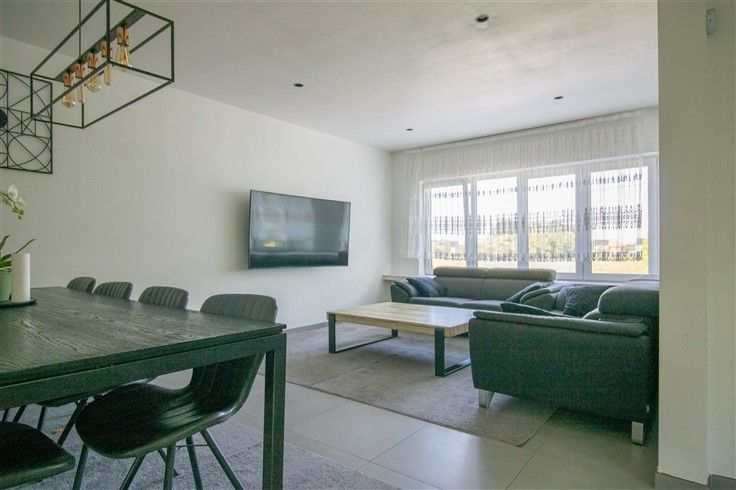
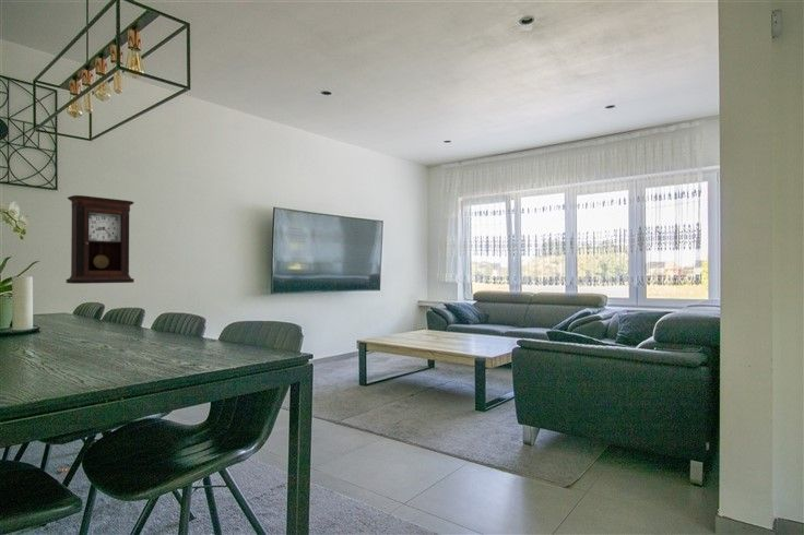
+ pendulum clock (103, 240)
